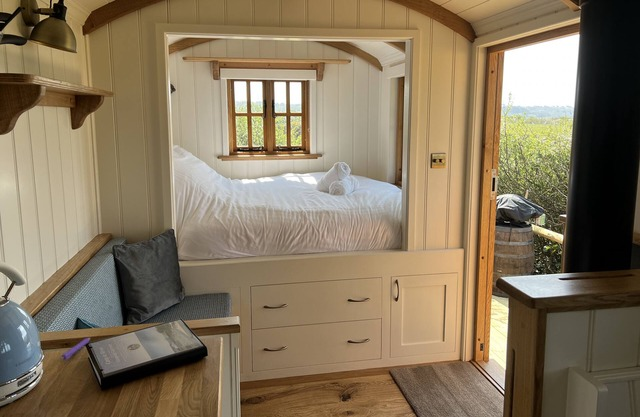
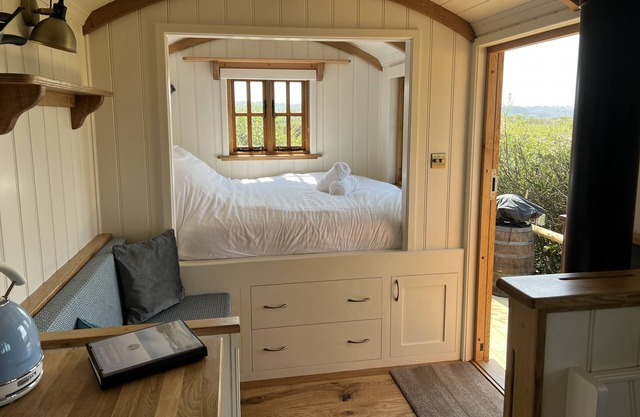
- pen (77, 347)
